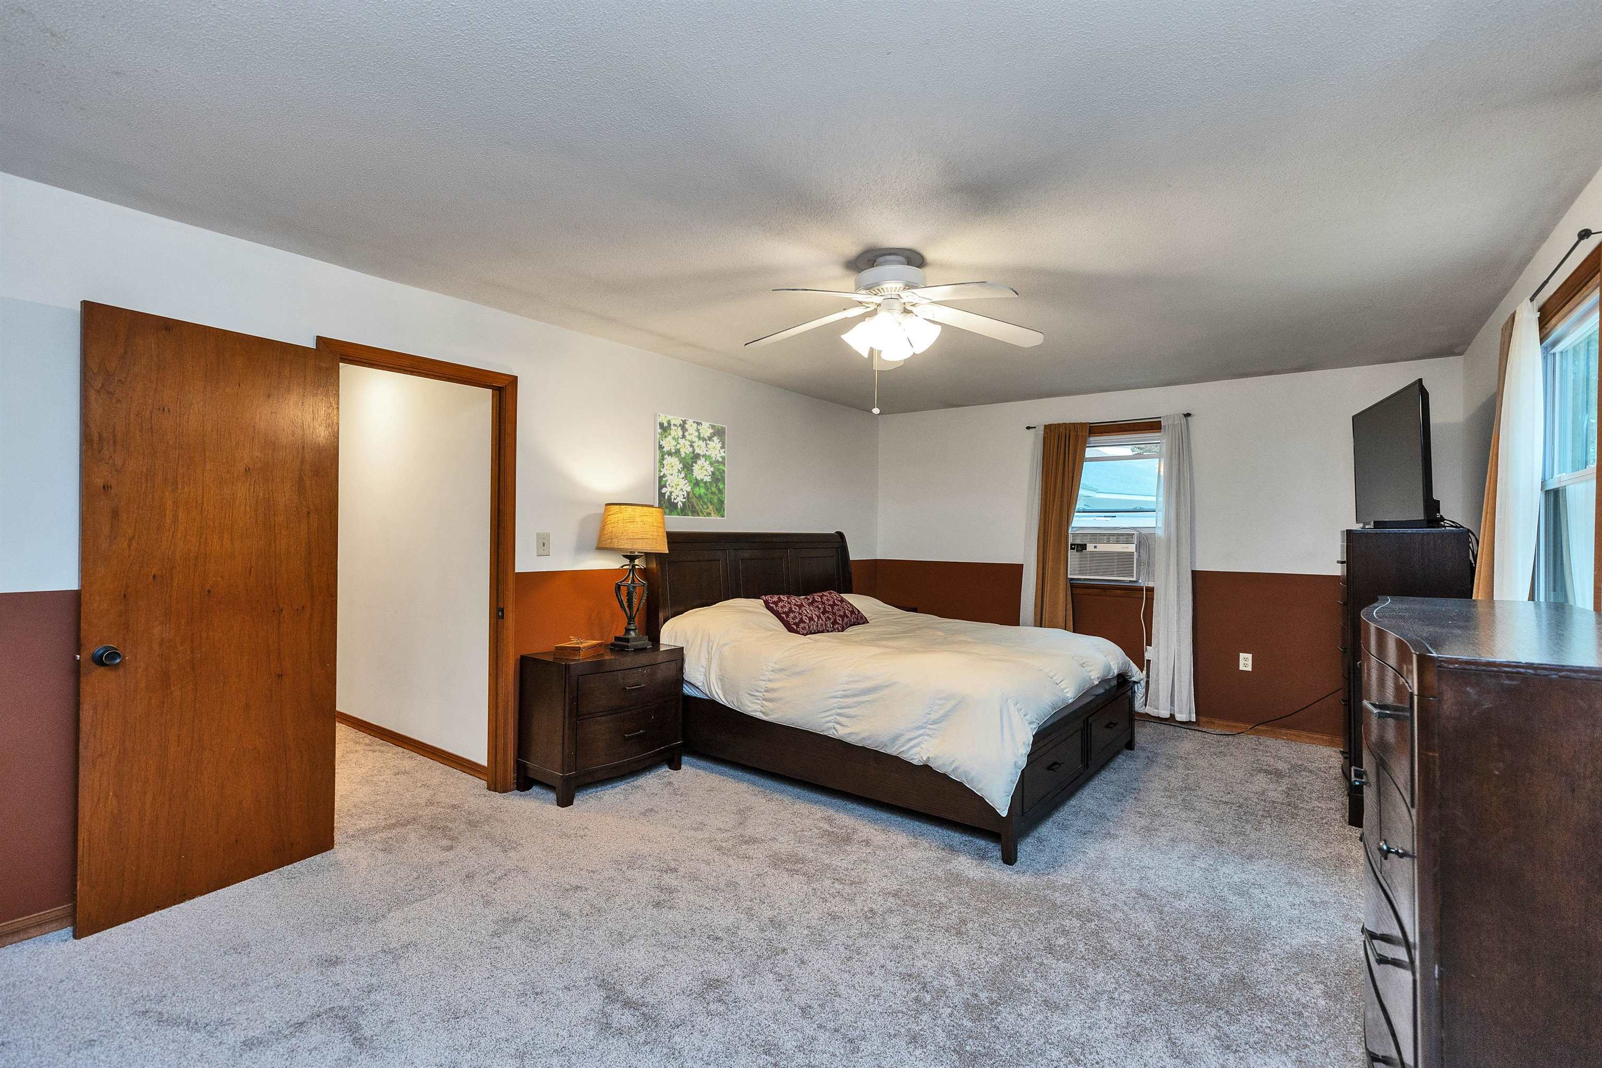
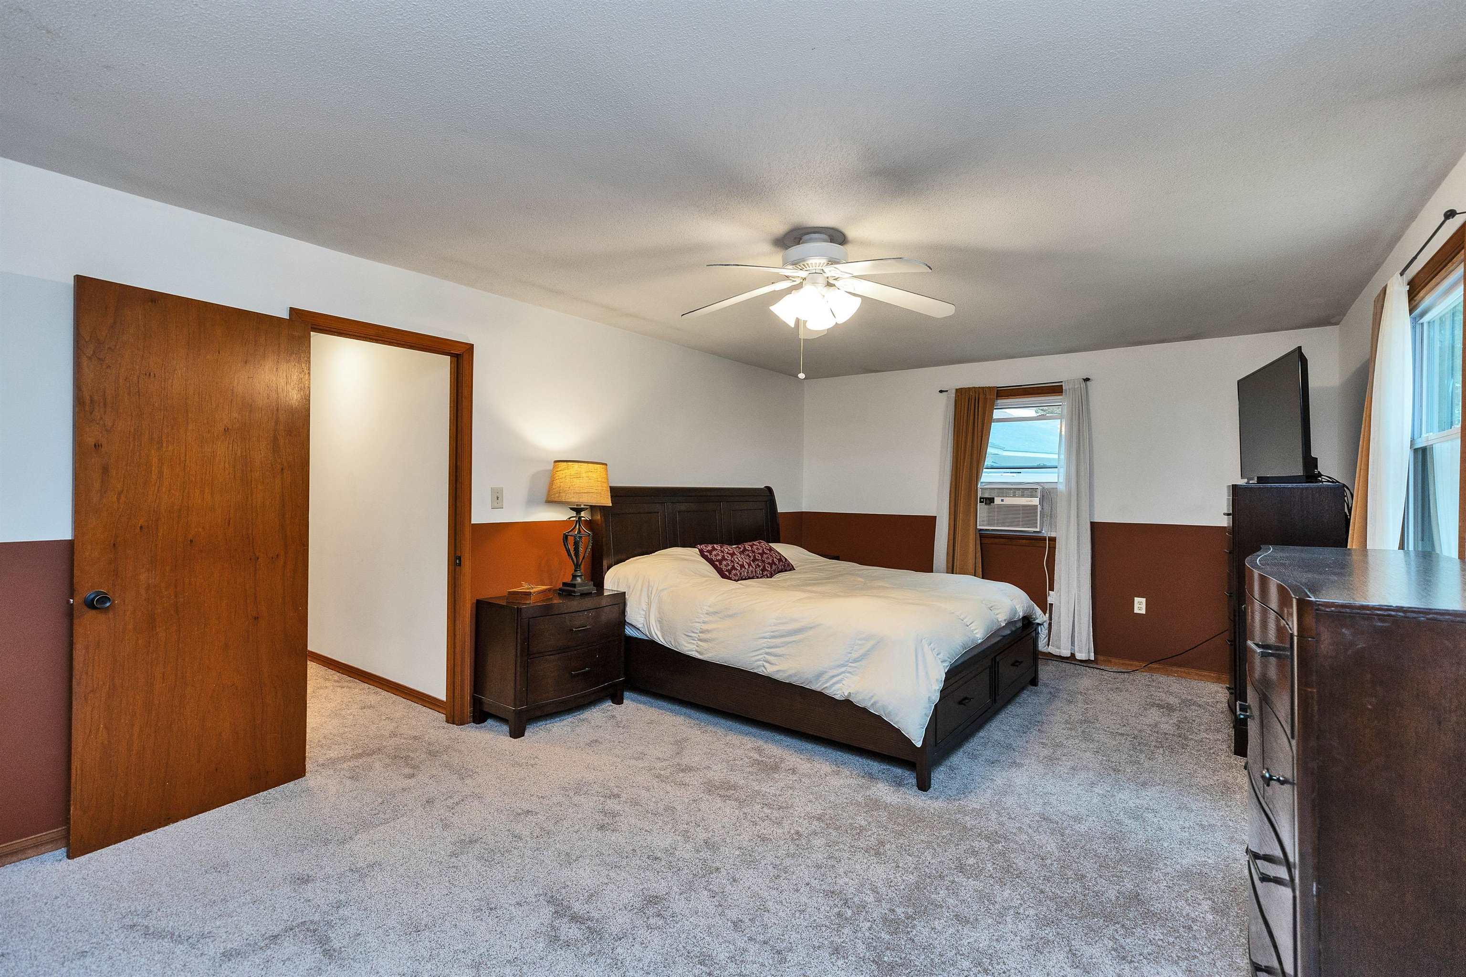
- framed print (691, 468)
